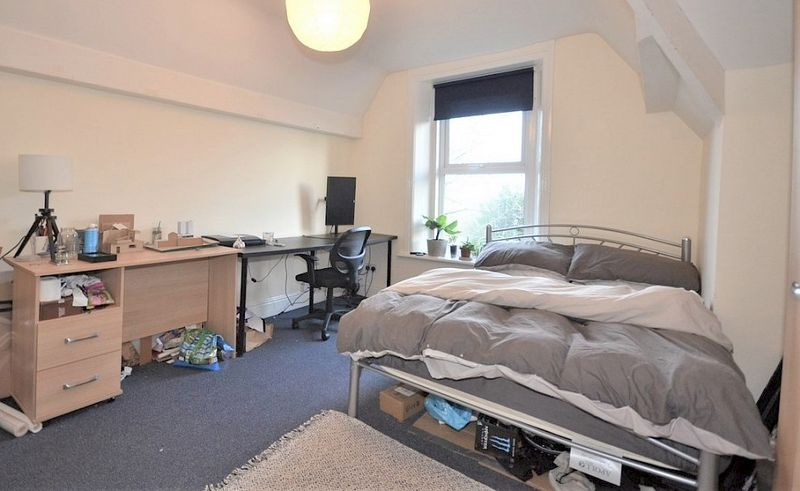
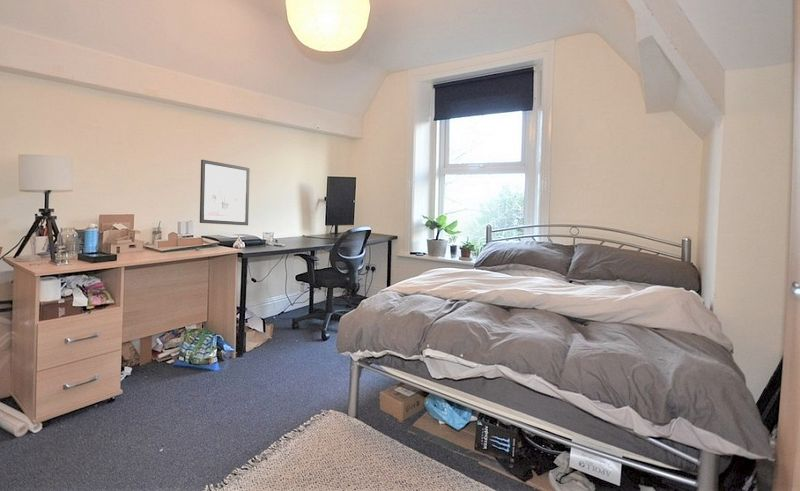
+ wall art (225, 194)
